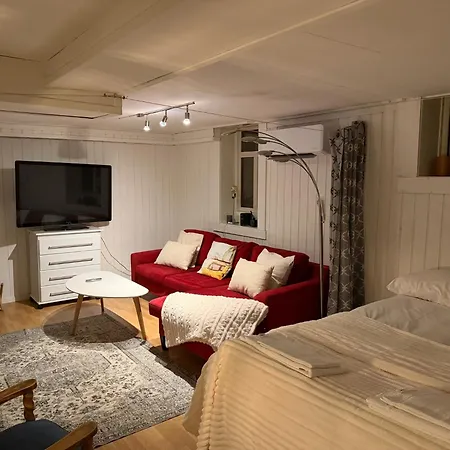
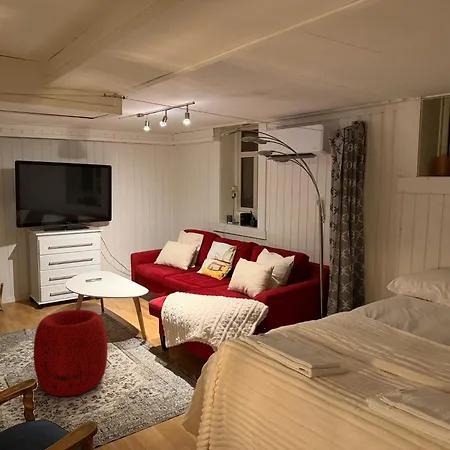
+ pouf (71, 350)
